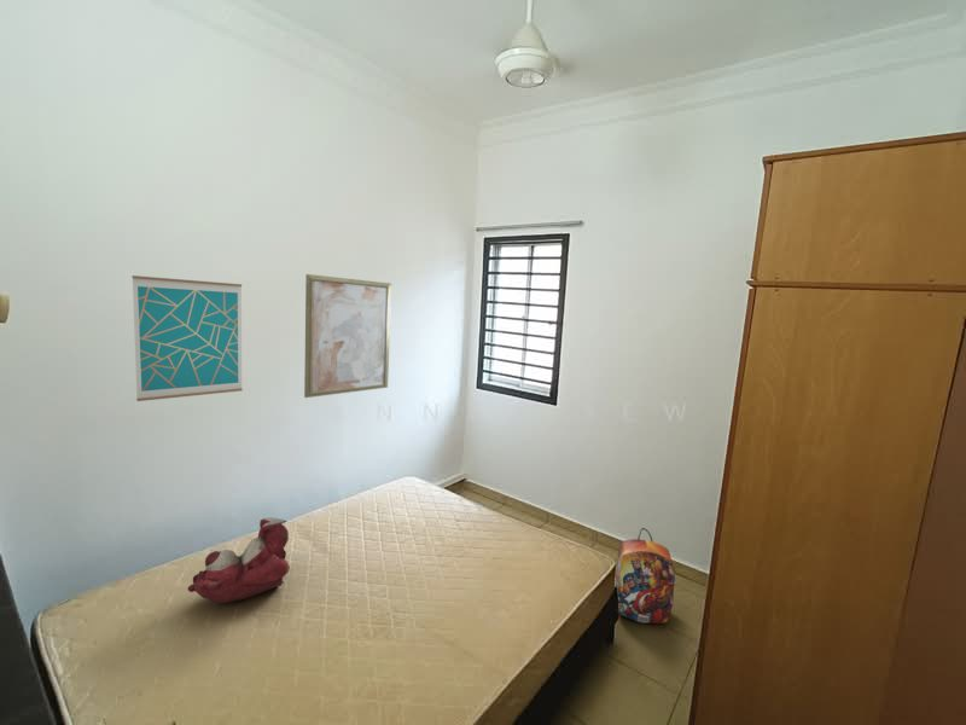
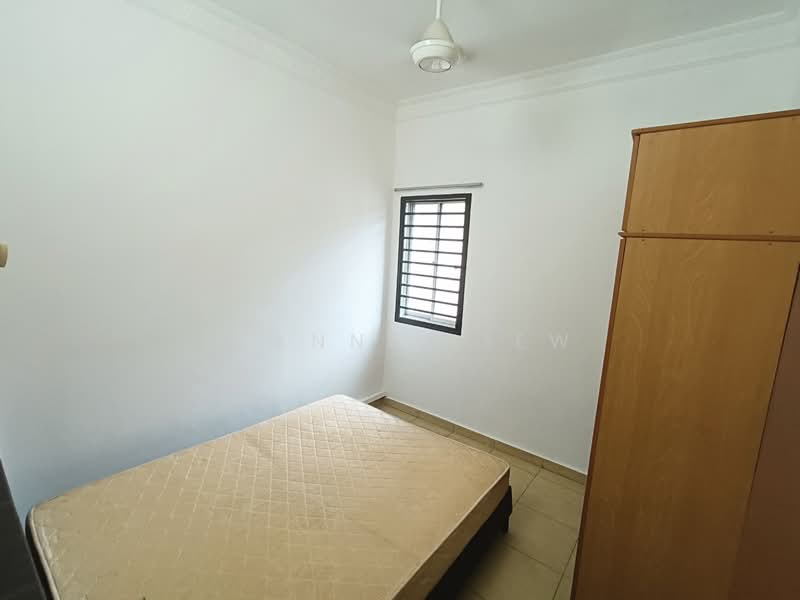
- teddy bear (242, 562)
- wall art (351, 336)
- wall art (192, 338)
- backpack (644, 575)
